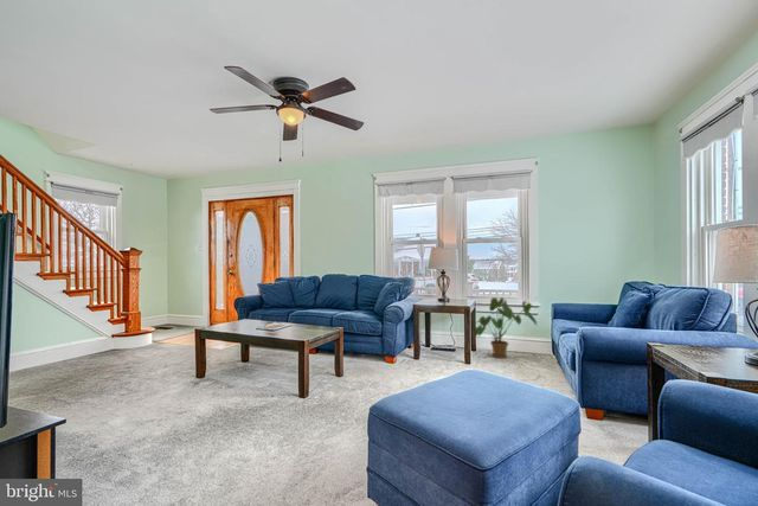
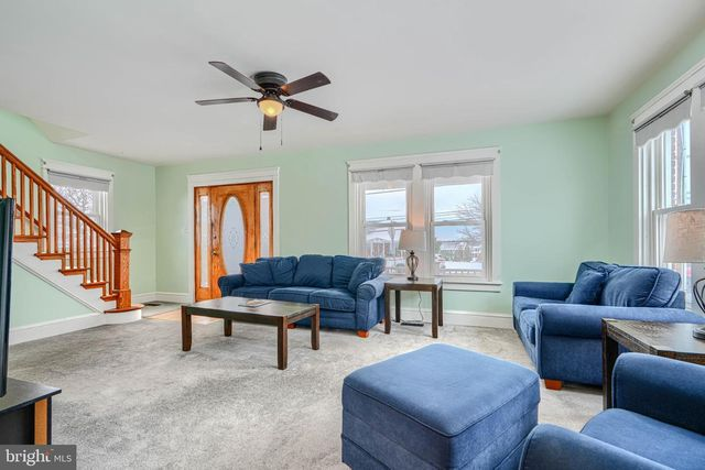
- house plant (503, 326)
